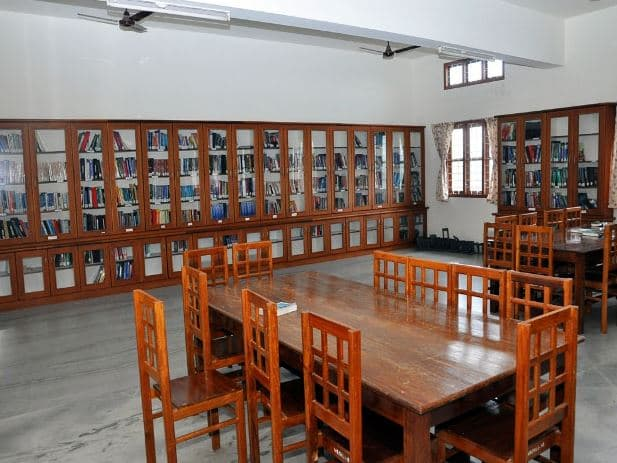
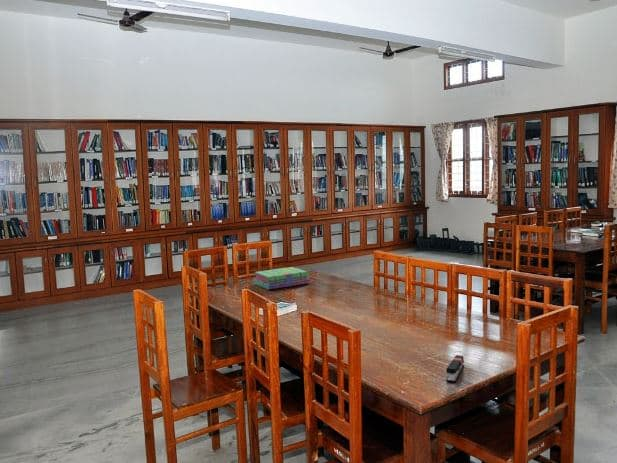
+ stack of books (281, 277)
+ stapler (455, 367)
